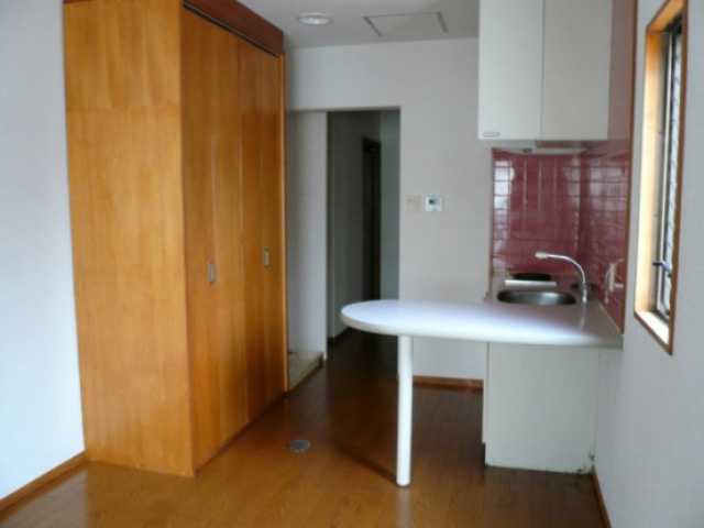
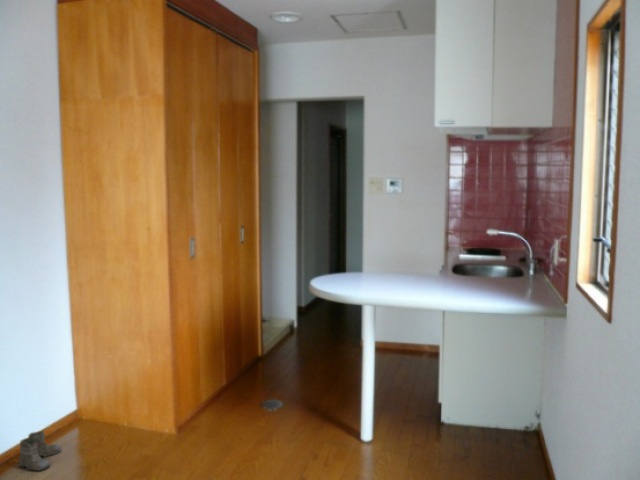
+ boots (38, 449)
